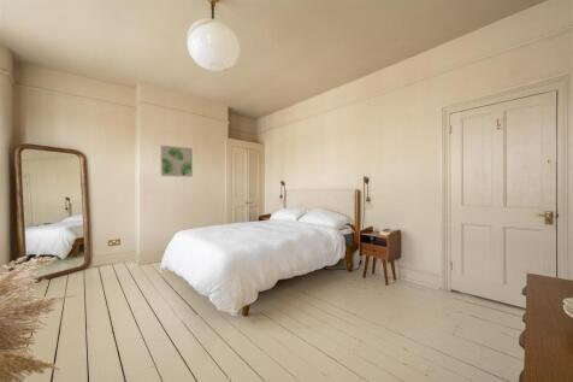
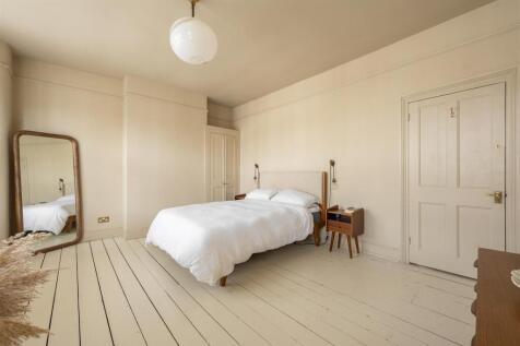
- wall art (177, 161)
